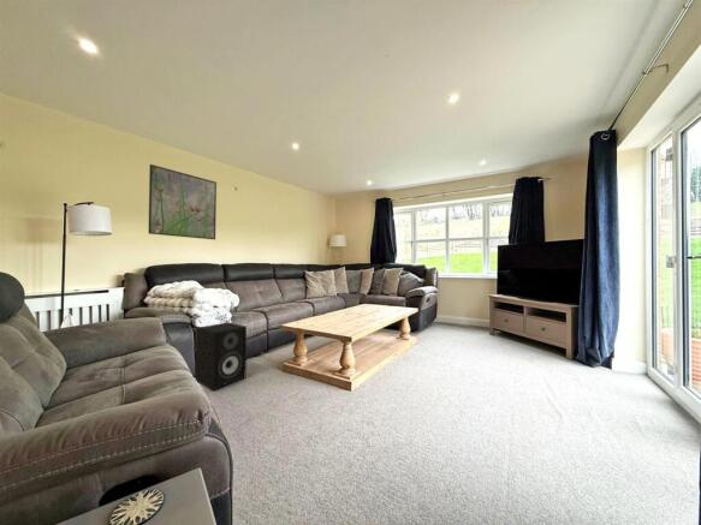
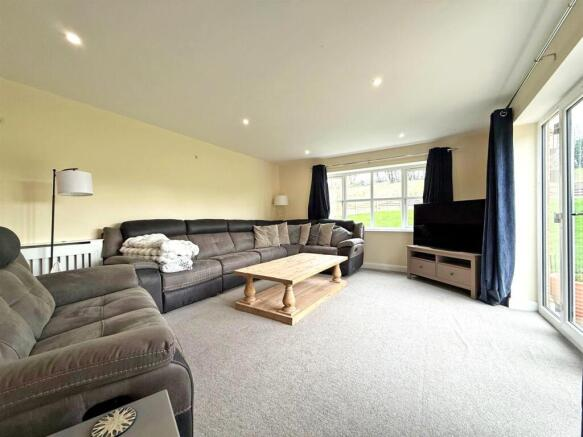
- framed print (185, 205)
- speaker (220, 353)
